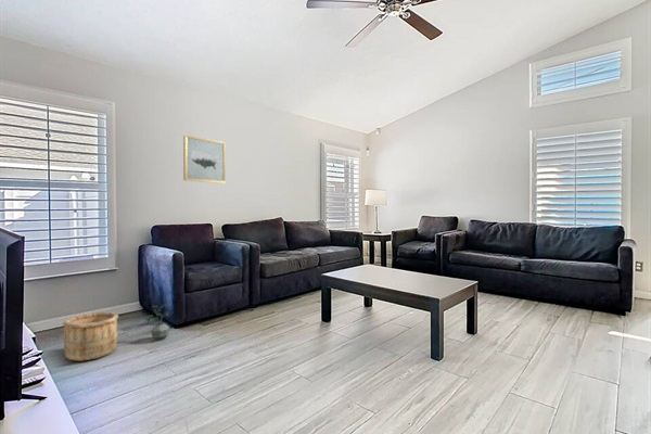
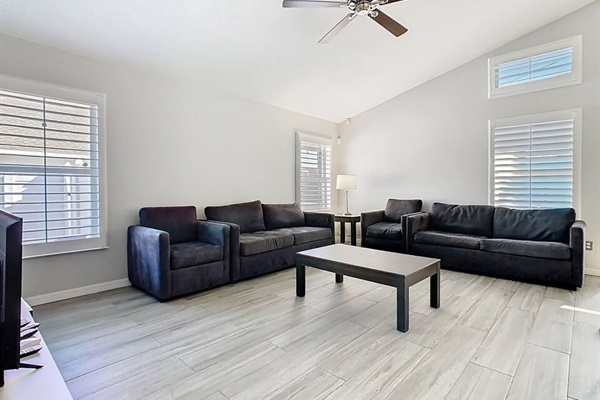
- wall art (205, 161)
- potted plant (157, 320)
- wooden bucket (91, 335)
